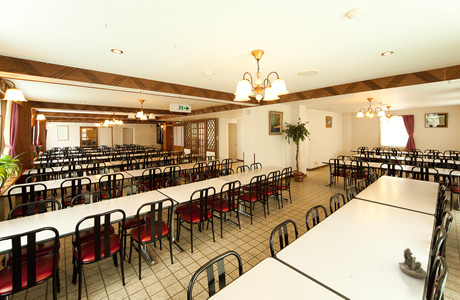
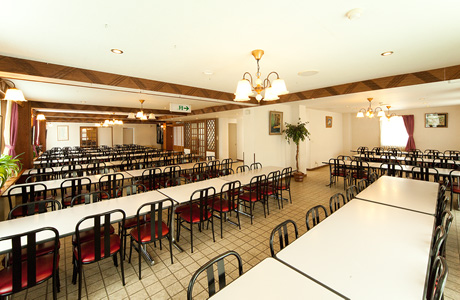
- succulent planter (412, 260)
